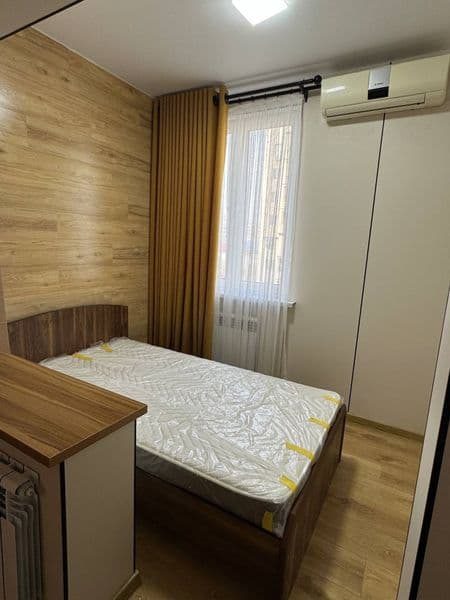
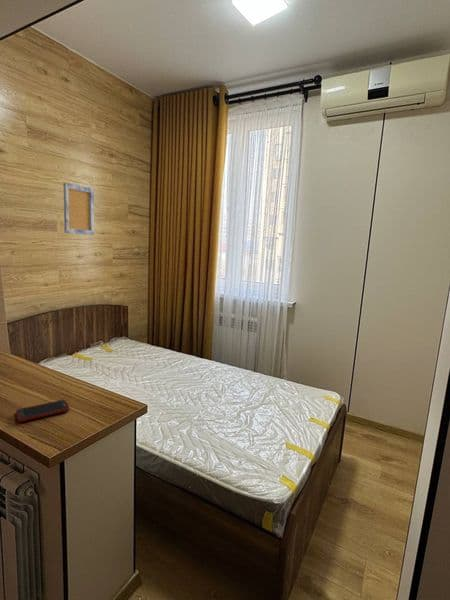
+ wall art (79, 210)
+ cell phone (43, 410)
